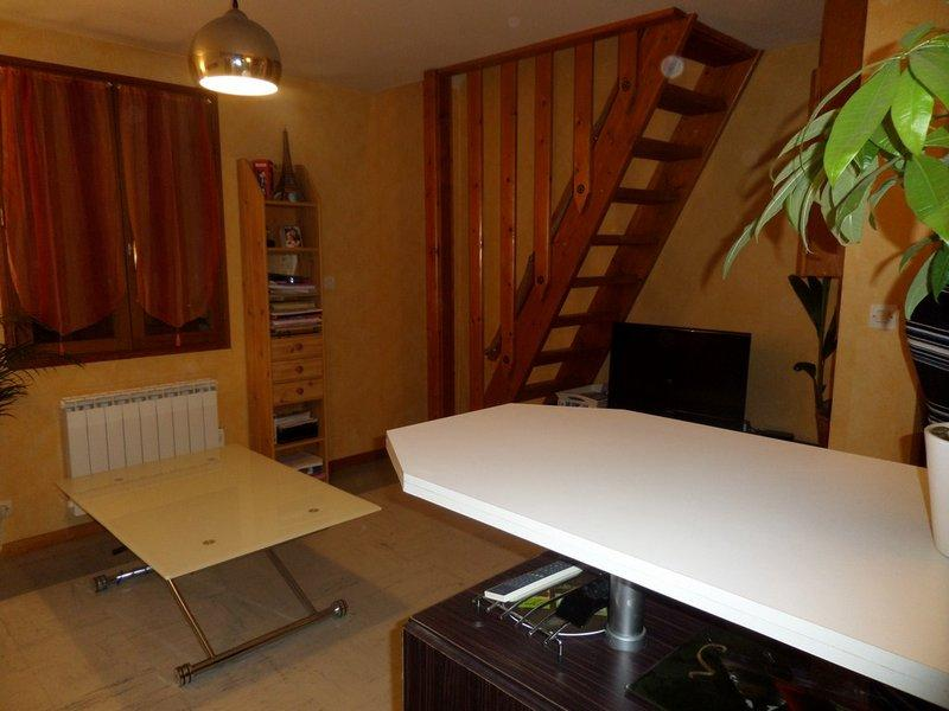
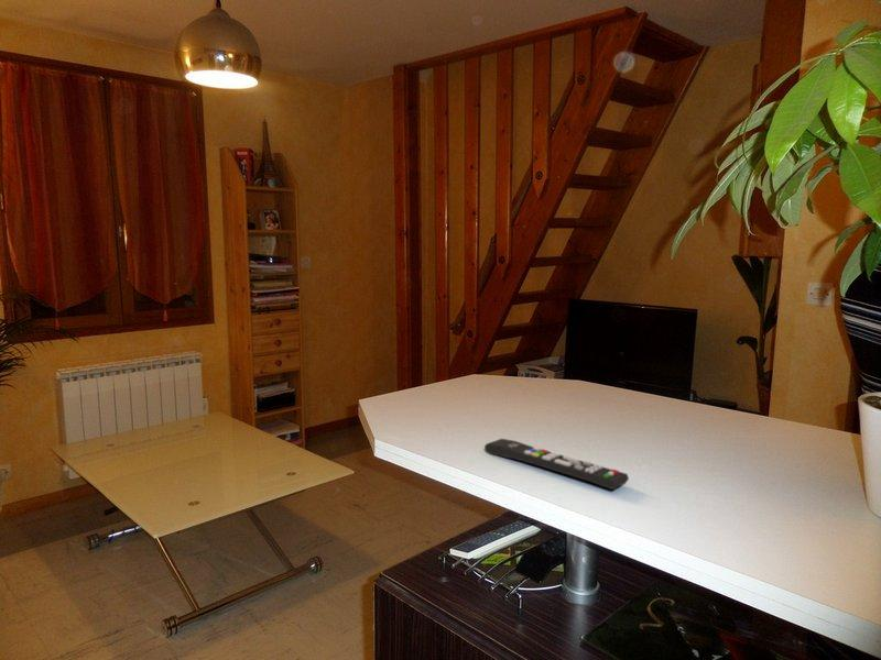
+ remote control (551, 460)
